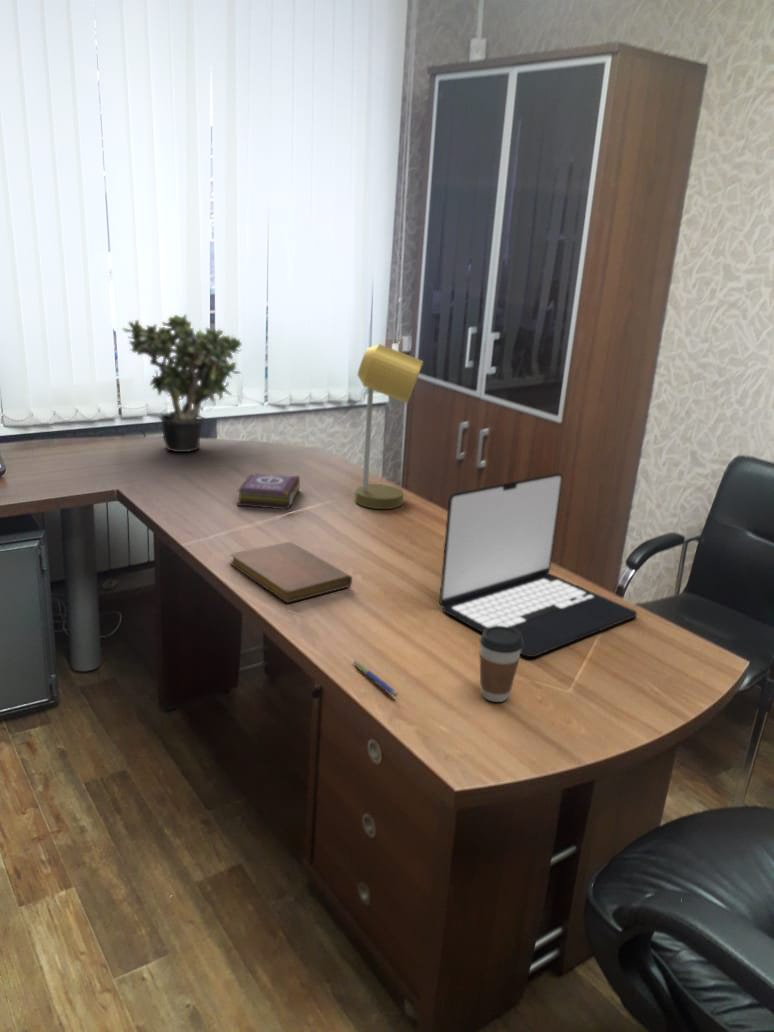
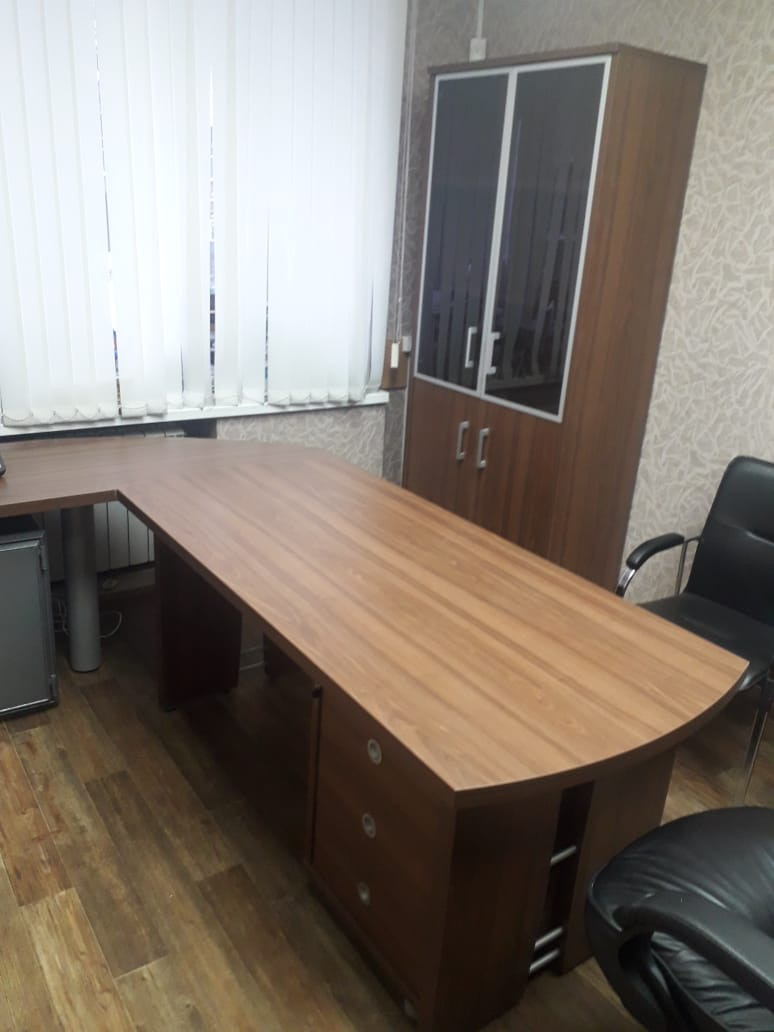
- coffee cup (498, 664)
- book (269, 489)
- laptop (547, 557)
- pen (373, 677)
- notebook (289, 569)
- desk lamp (371, 422)
- potted plant (186, 383)
